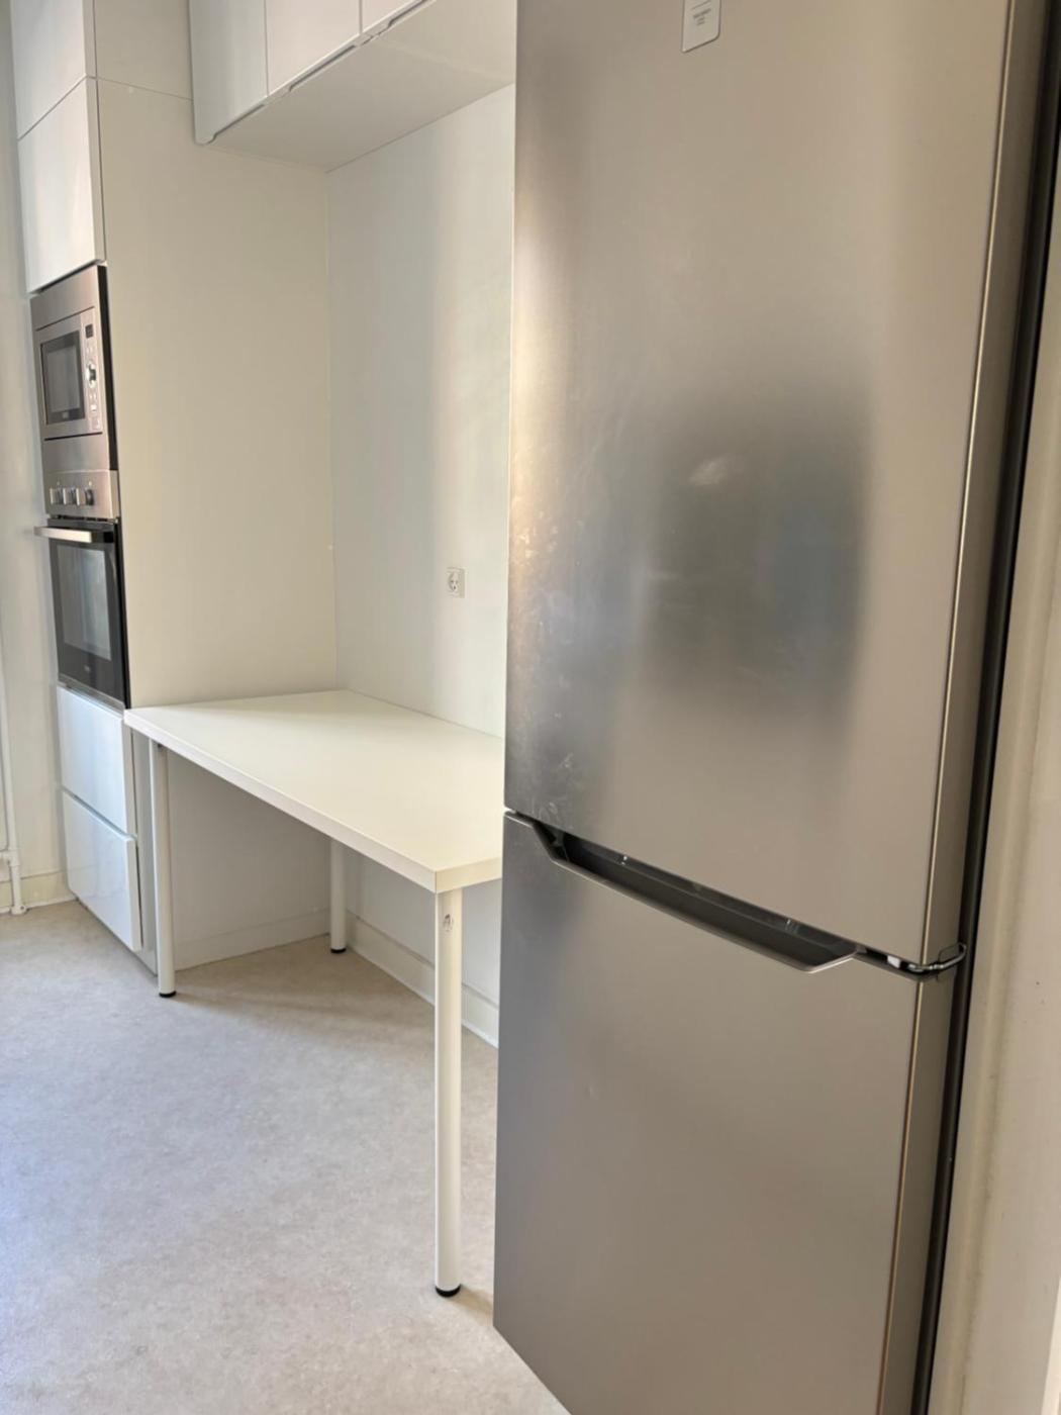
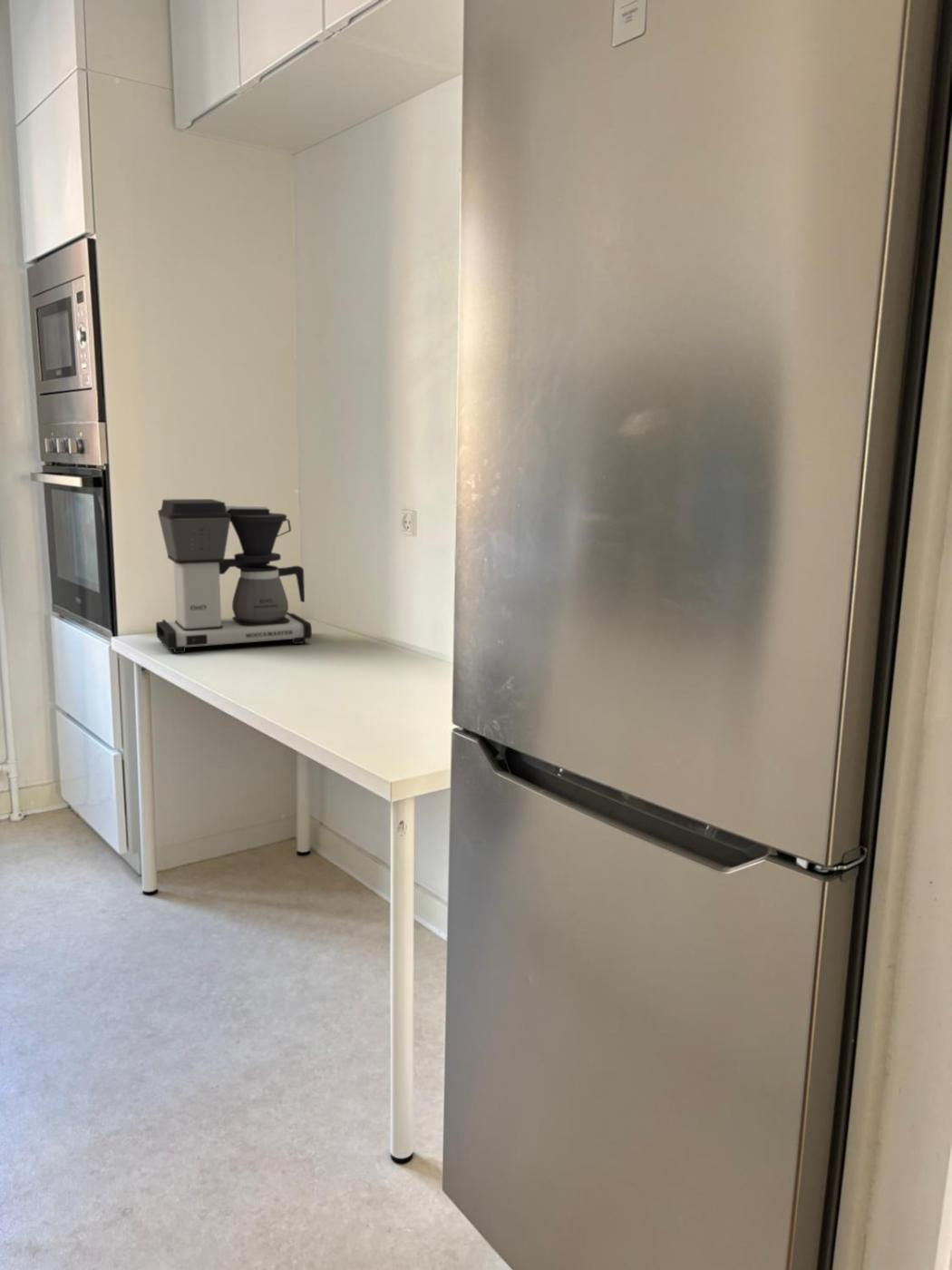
+ coffee maker (236, 567)
